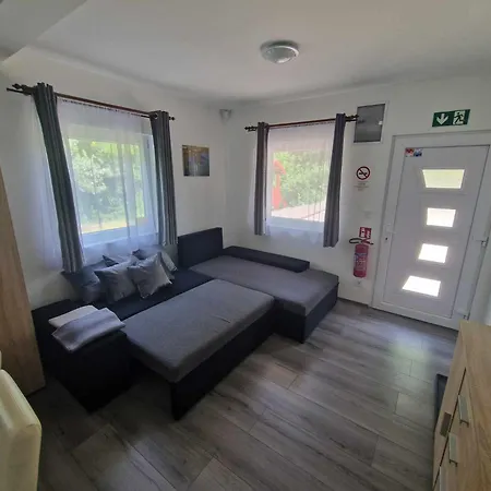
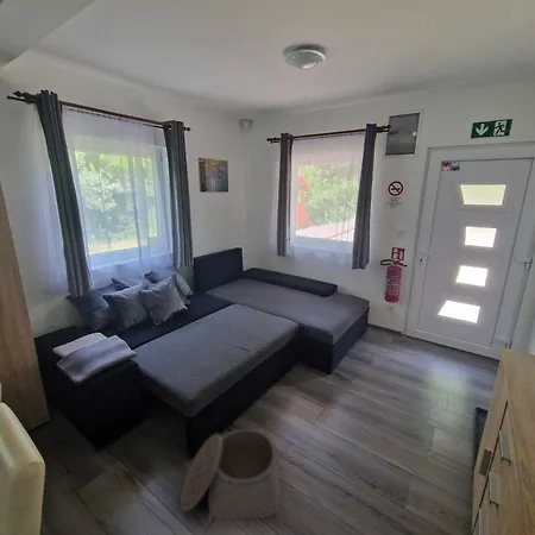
+ basket (231, 468)
